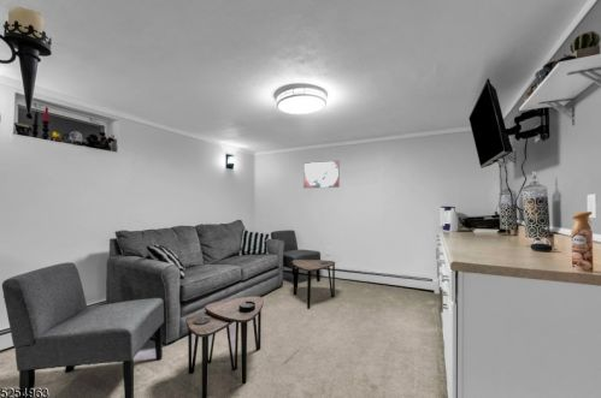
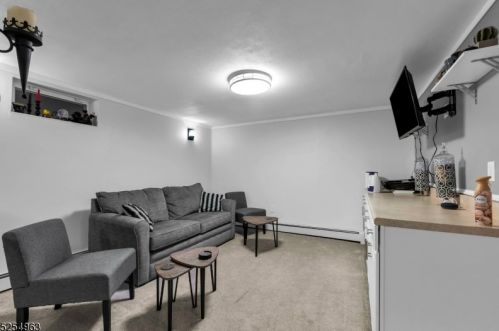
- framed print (320, 174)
